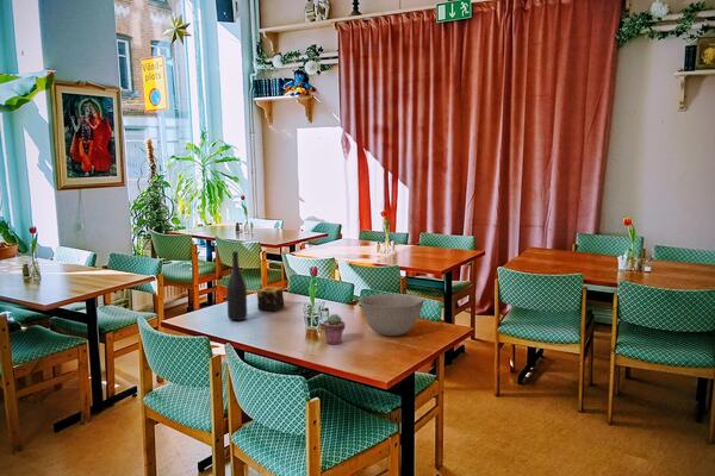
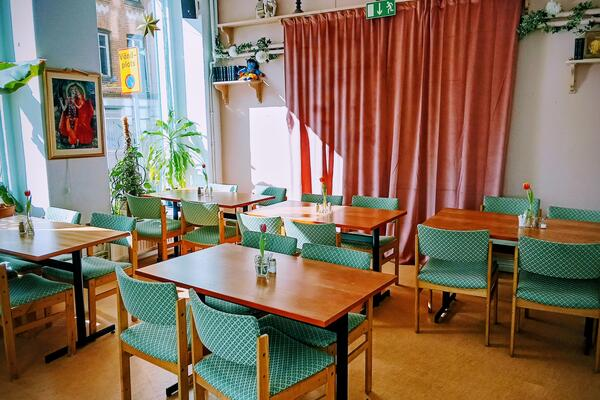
- wine bottle (236, 286)
- potted succulent (334, 328)
- candle (271, 298)
- bowl (391, 315)
